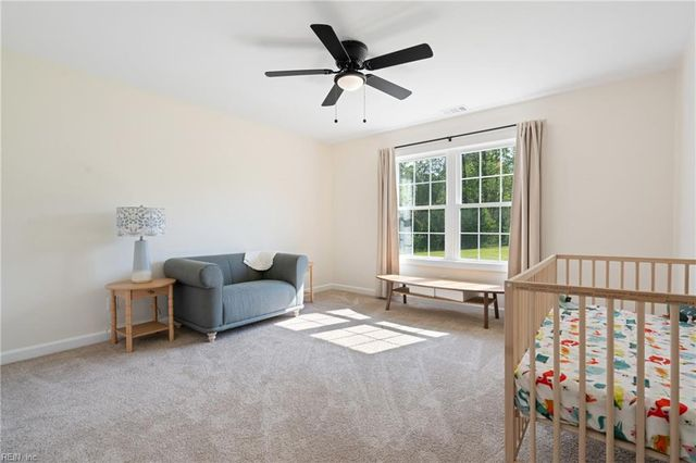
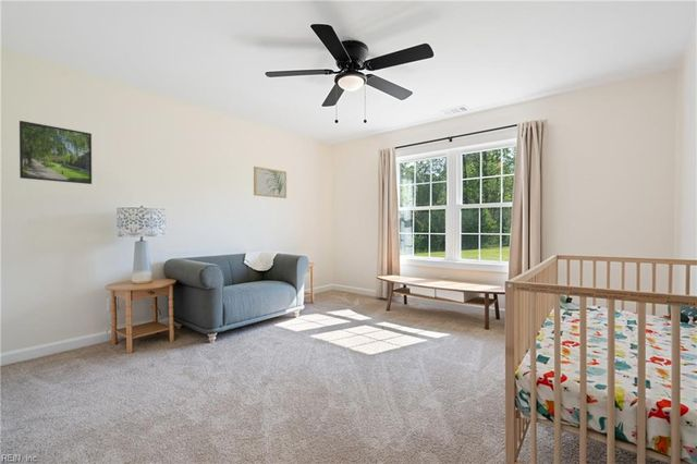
+ wall art (270, 183)
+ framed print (58, 154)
